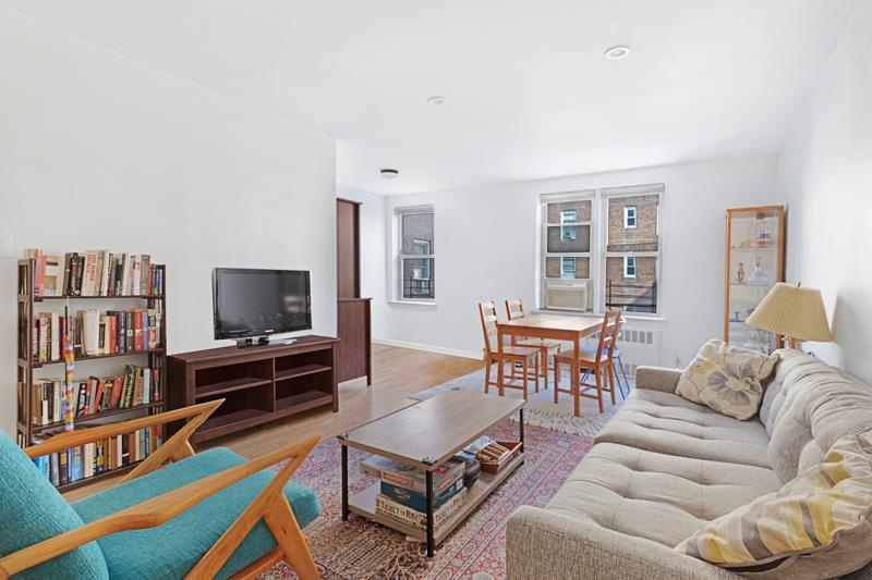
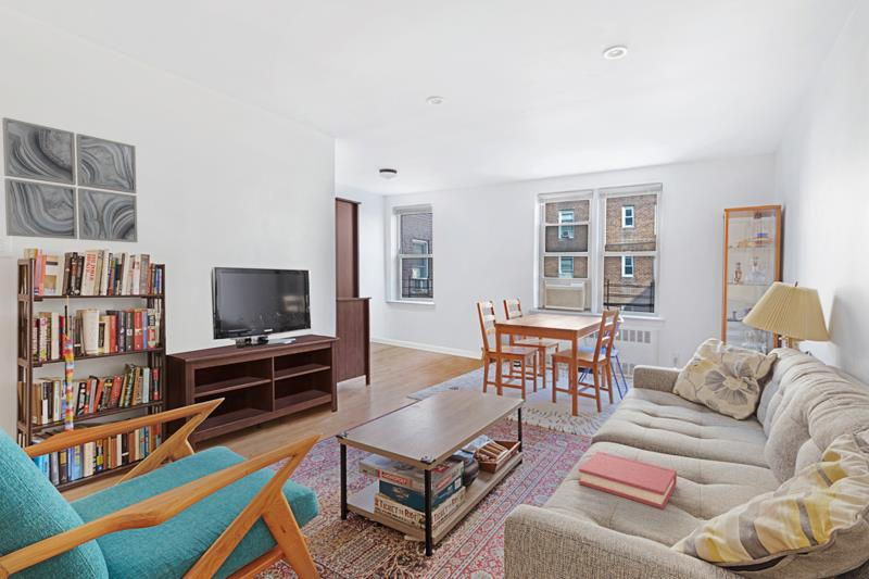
+ hardback book (627, 476)
+ wall art (77, 185)
